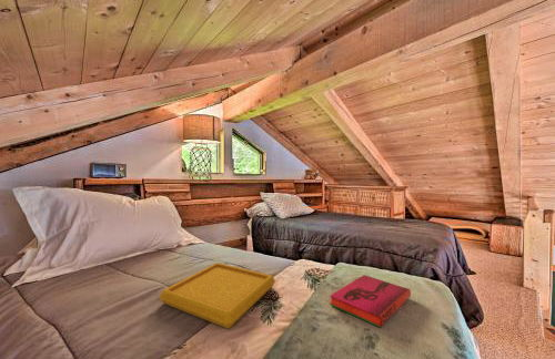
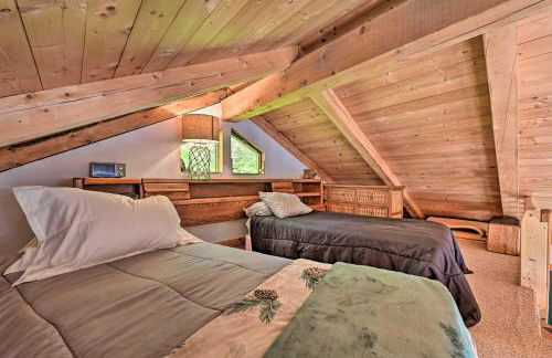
- serving tray (221, 288)
- hardback book (371, 296)
